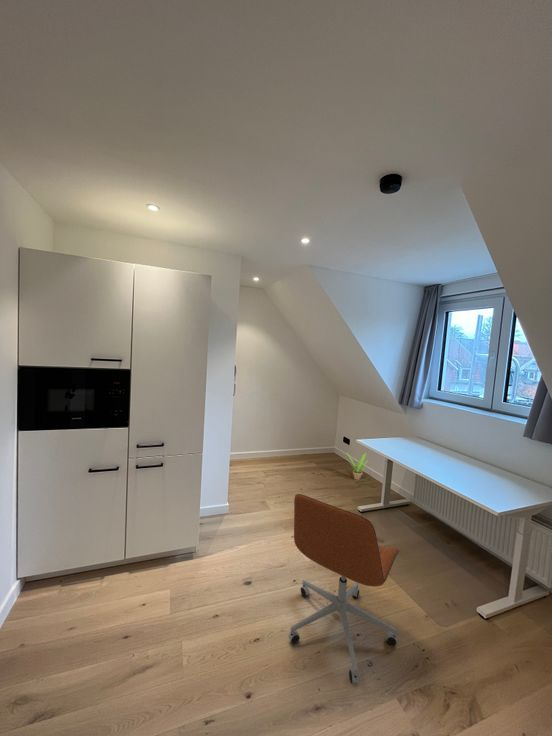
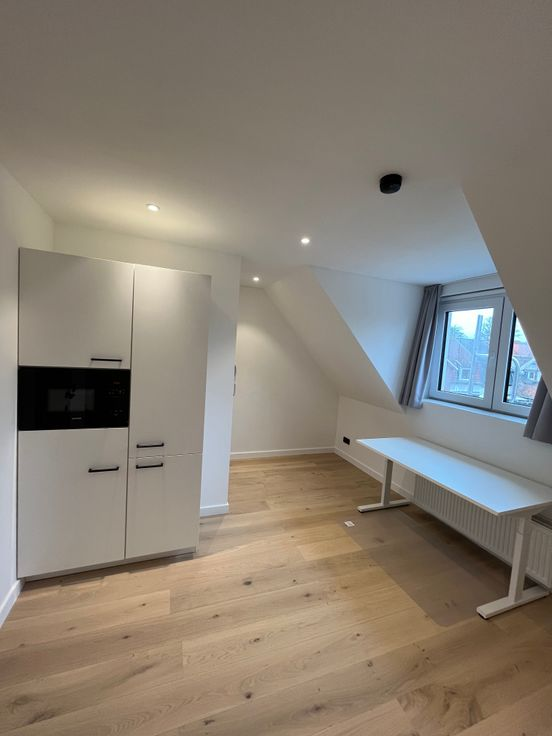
- potted plant (358, 467)
- office chair (344, 556)
